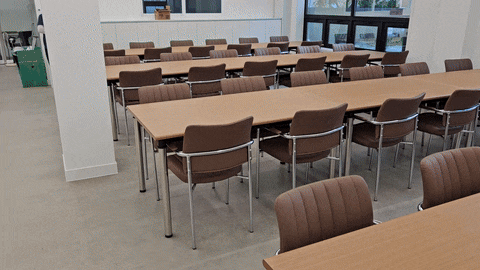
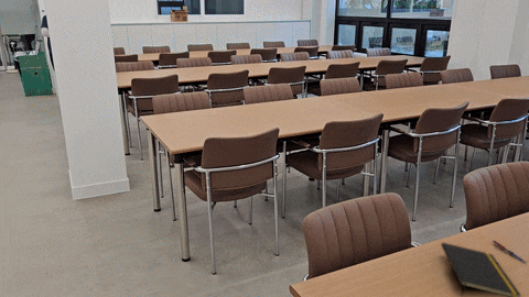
+ pen (508, 251)
+ notepad (477, 268)
